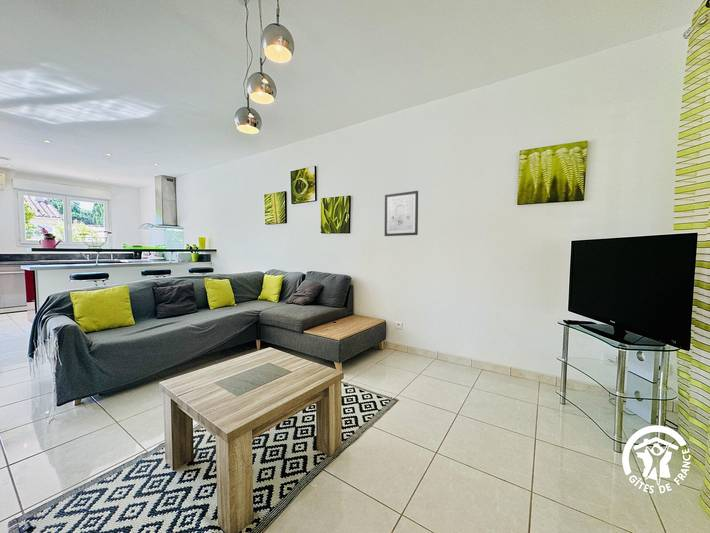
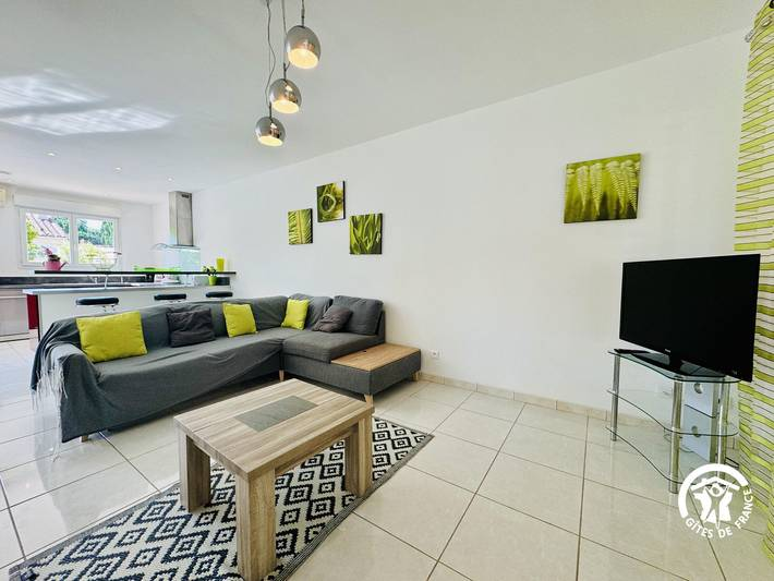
- wall art (400, 214)
